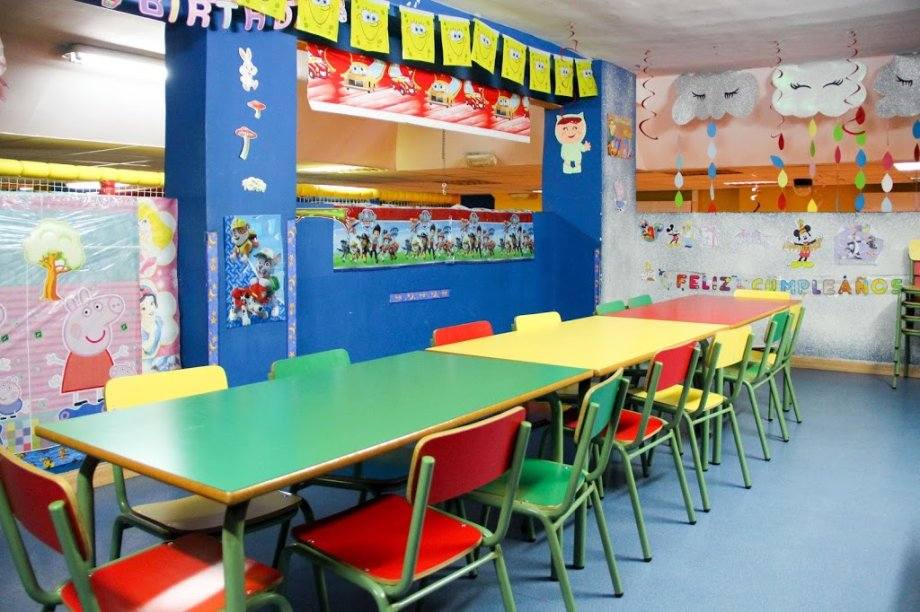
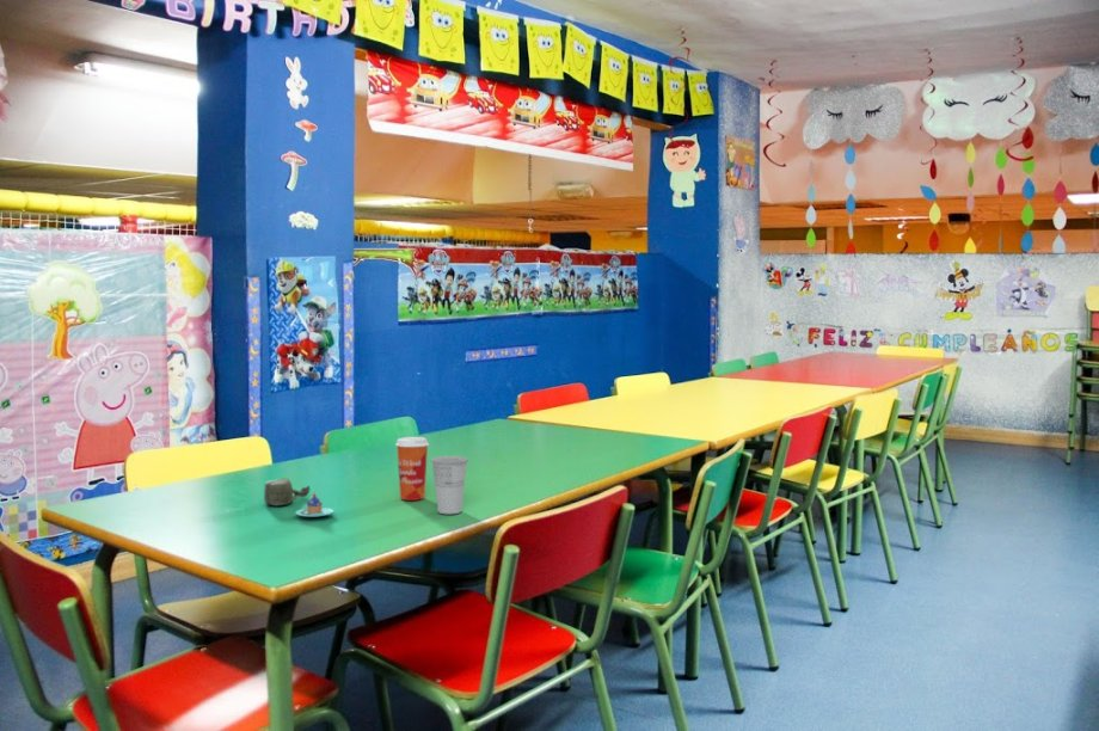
+ cupcake (314, 503)
+ cup (288, 489)
+ paper cup (412, 468)
+ cup (449, 484)
